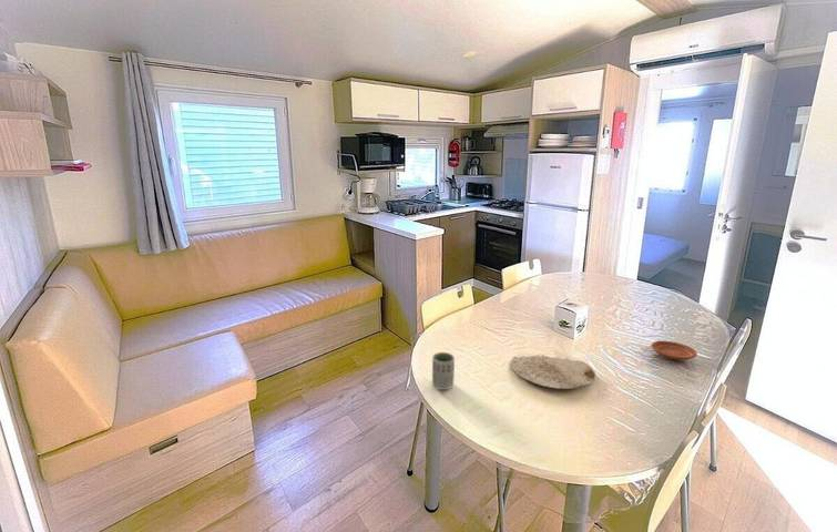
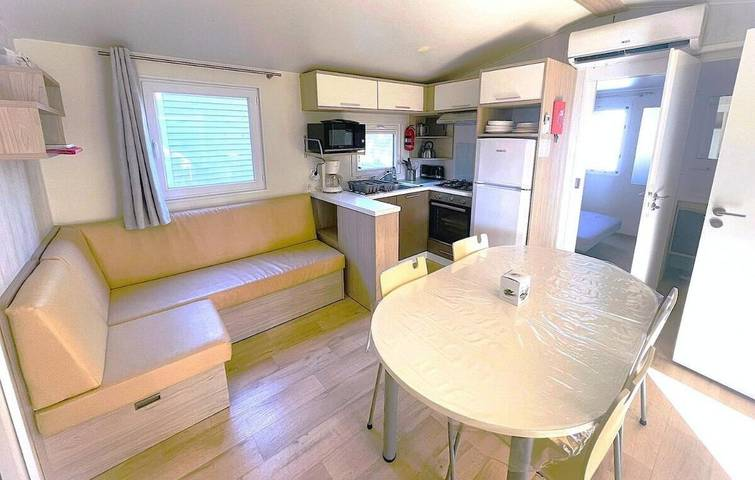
- cup (442, 371)
- plate (673, 352)
- plate (551, 366)
